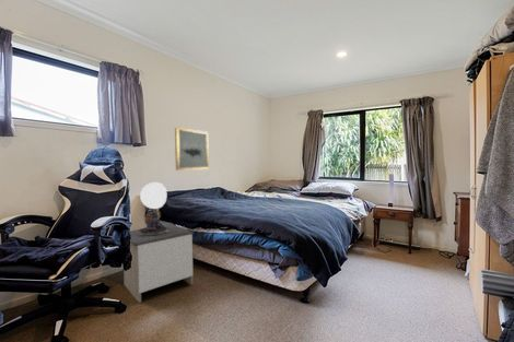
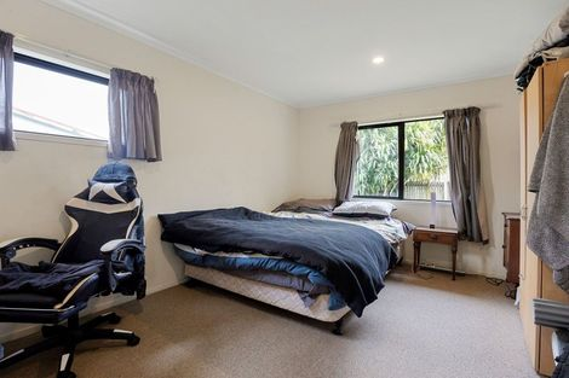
- wall art (192, 150)
- table lamp (152, 207)
- nightstand (156, 257)
